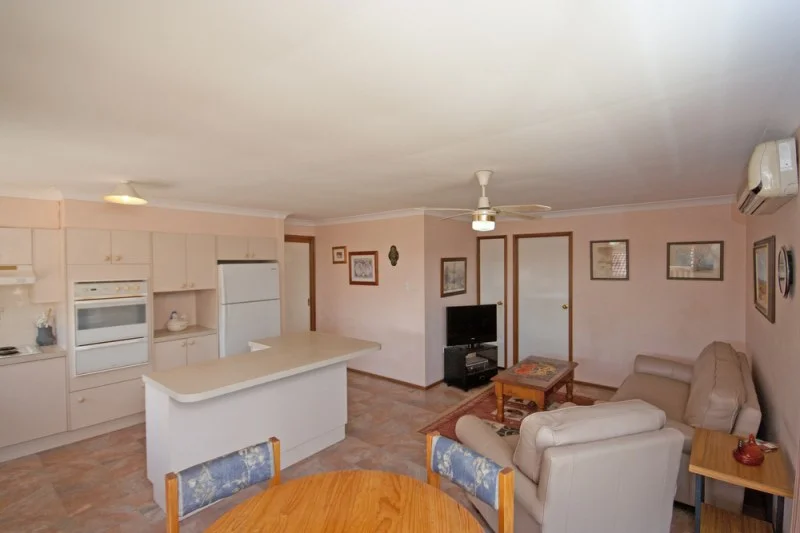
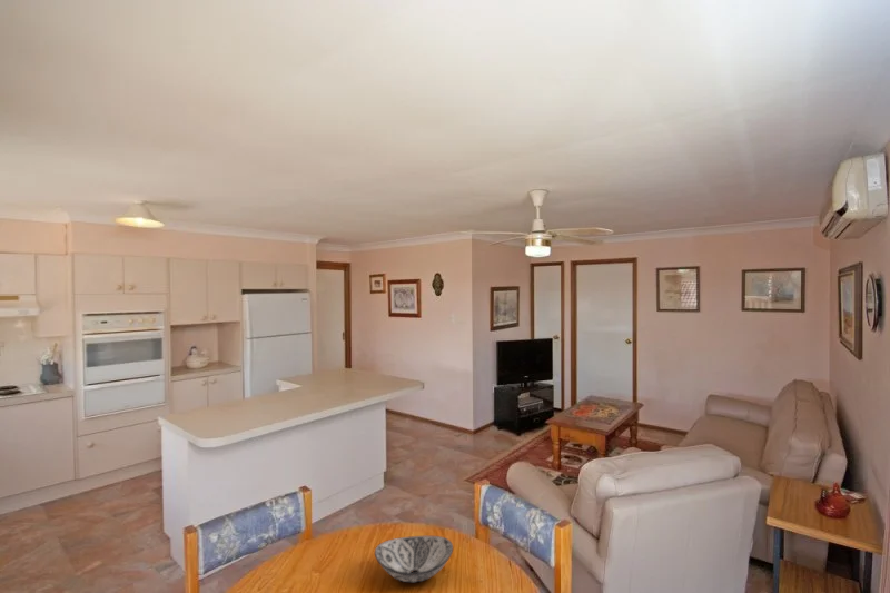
+ decorative bowl (414, 561)
